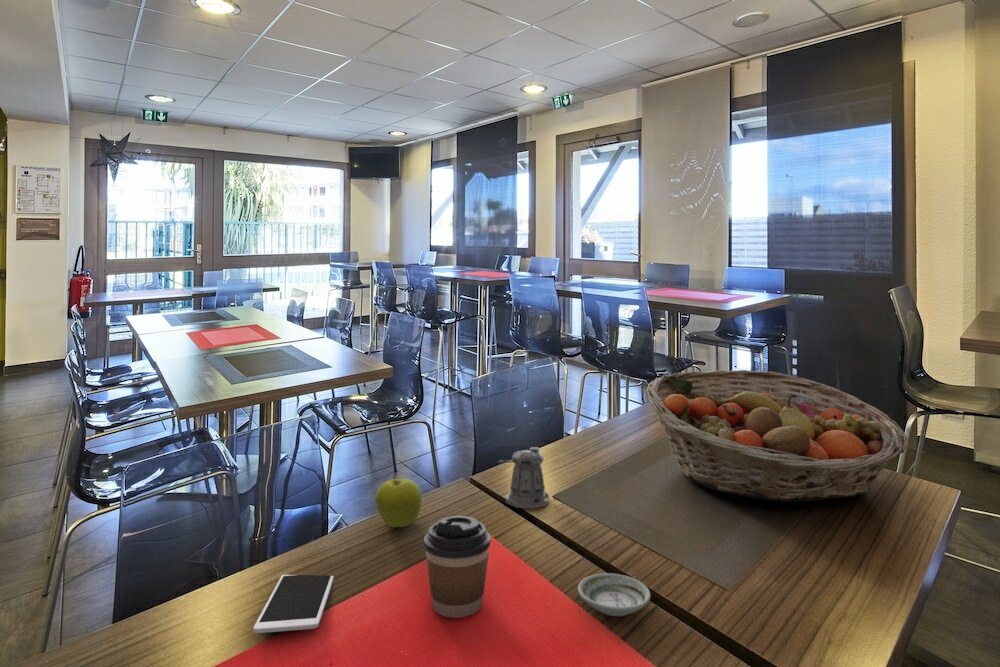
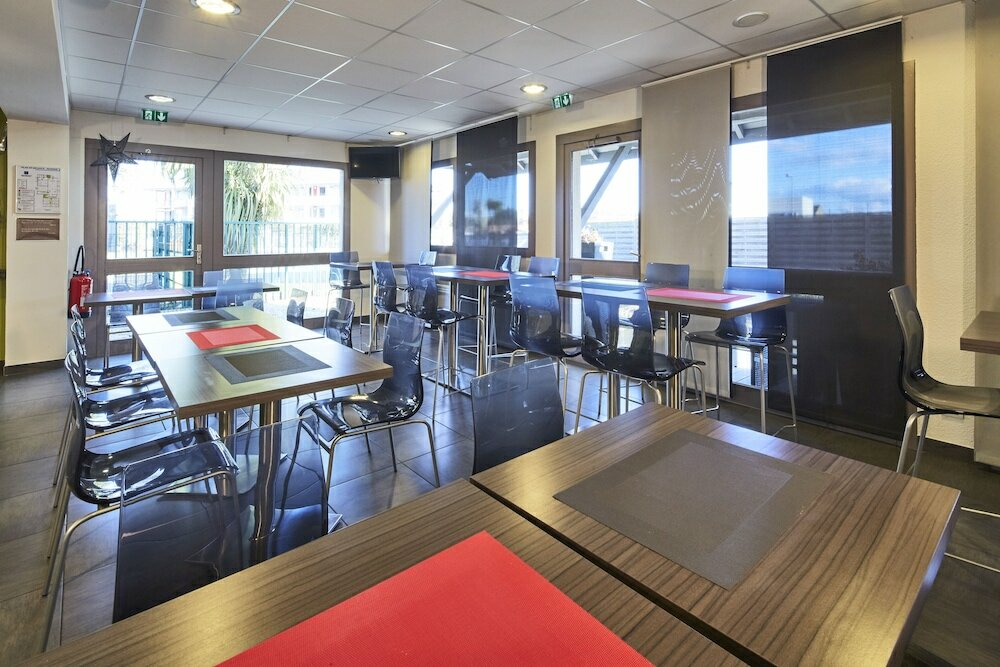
- cell phone (299, 596)
- fruit (398, 501)
- pepper shaker (523, 475)
- coffee cup (457, 560)
- fruit basket (767, 427)
- saucer (613, 597)
